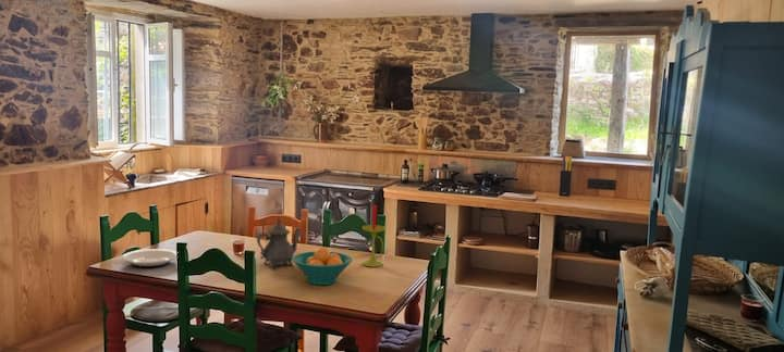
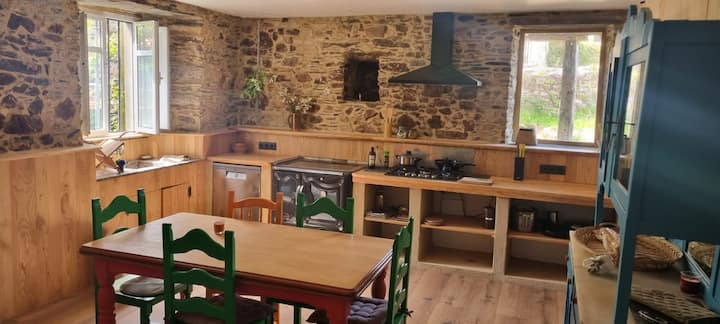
- plate (150, 259)
- teapot (279, 240)
- fruit bowl (322, 264)
- candle (373, 234)
